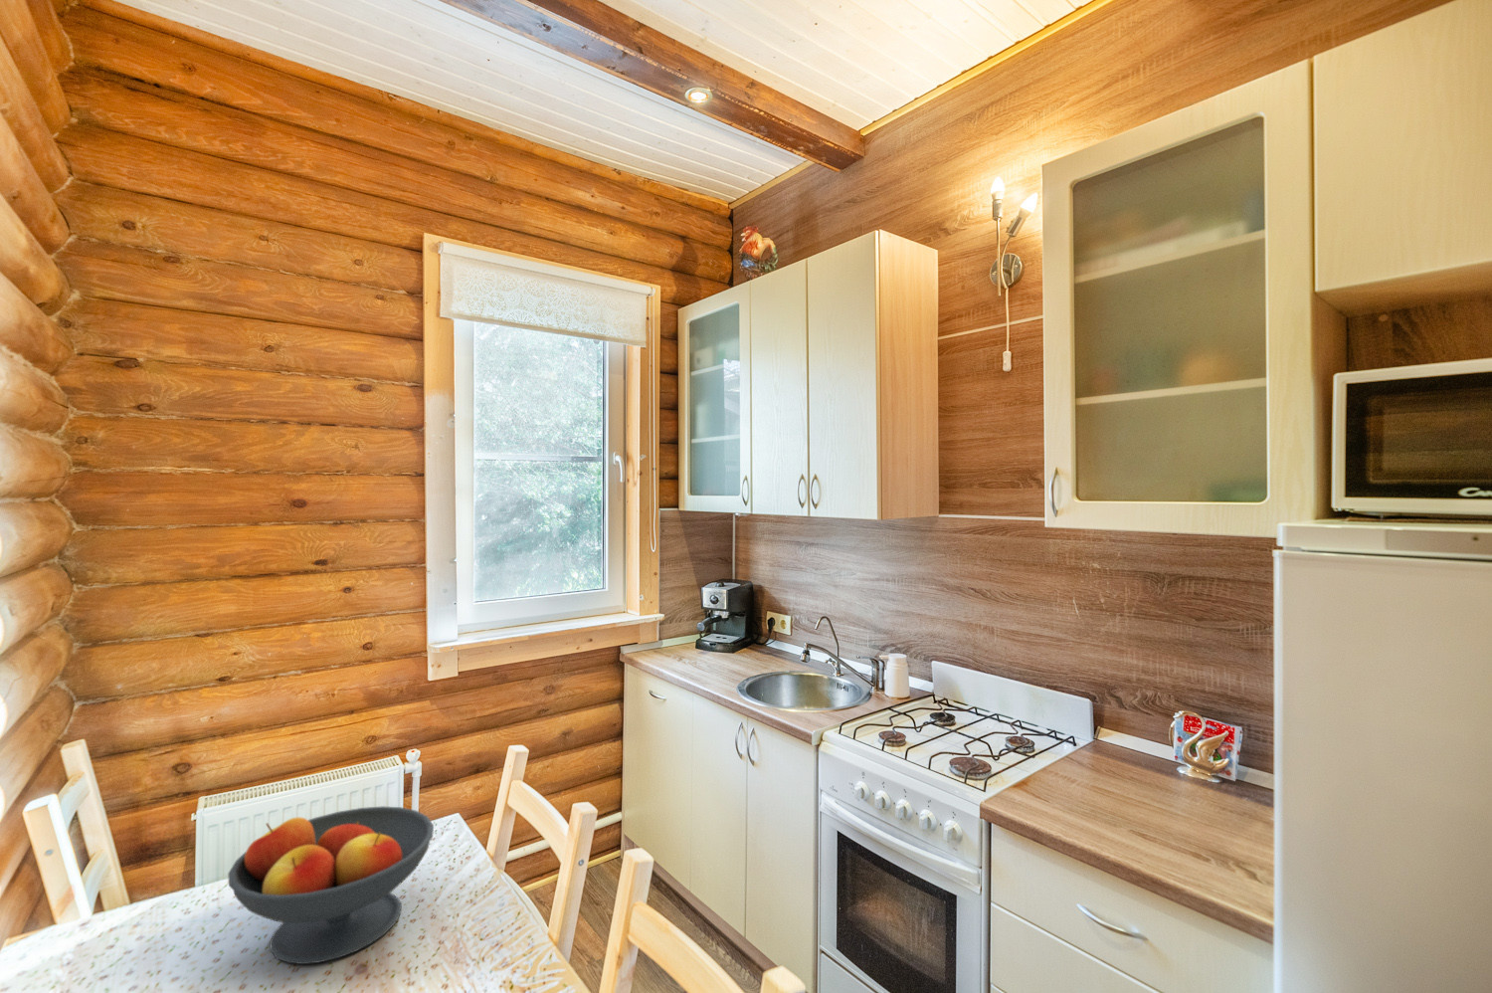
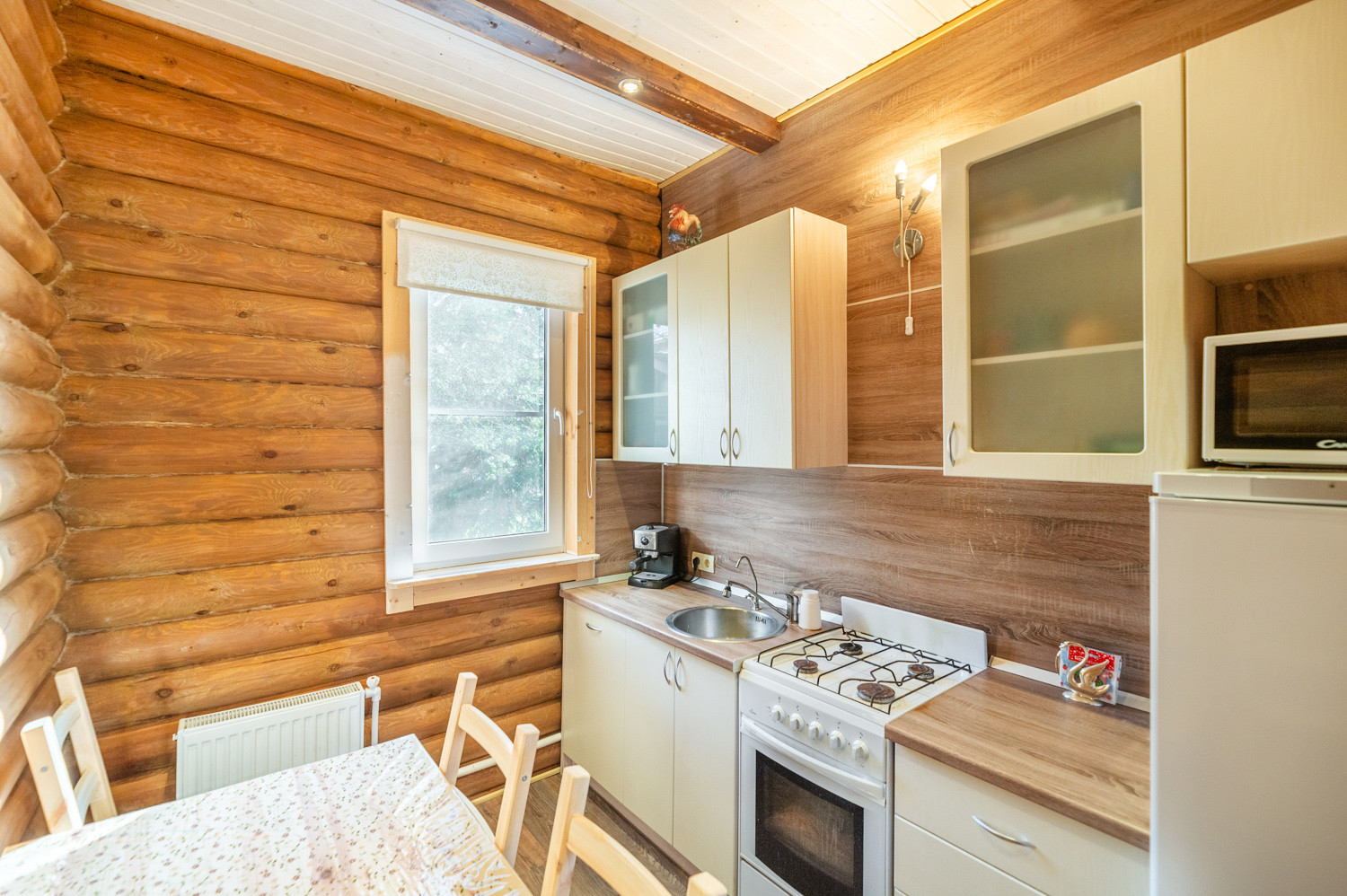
- fruit bowl (337, 871)
